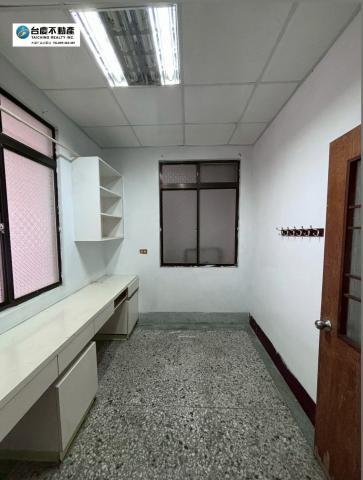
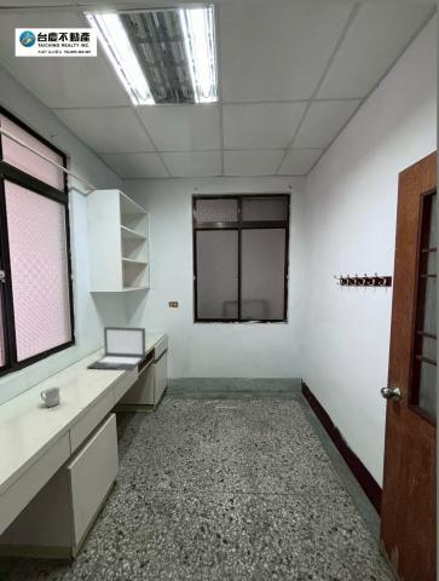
+ laptop (117, 346)
+ mug (50, 396)
